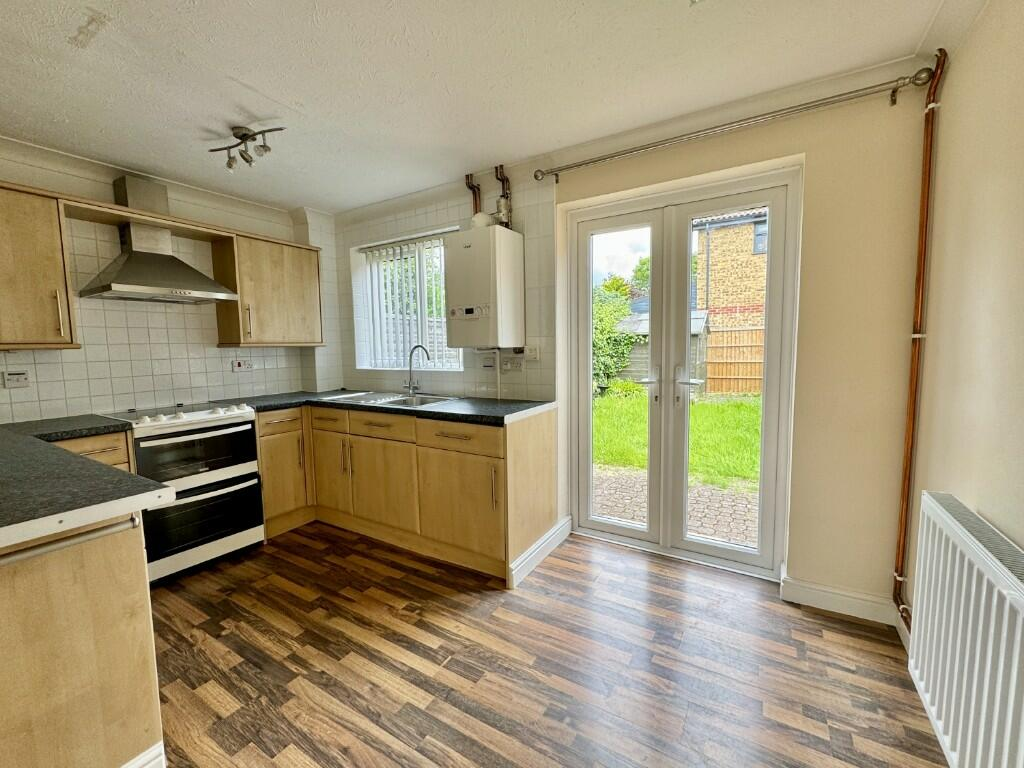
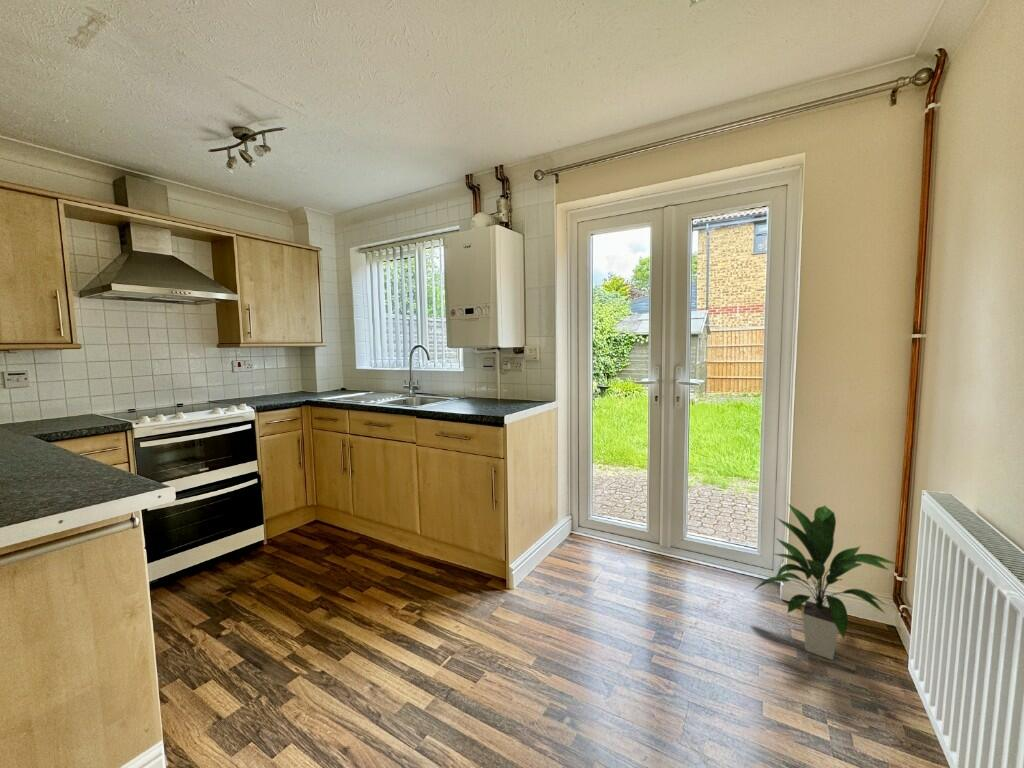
+ indoor plant (817, 576)
